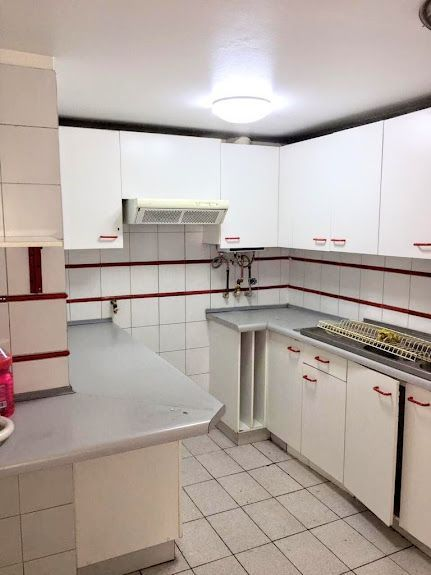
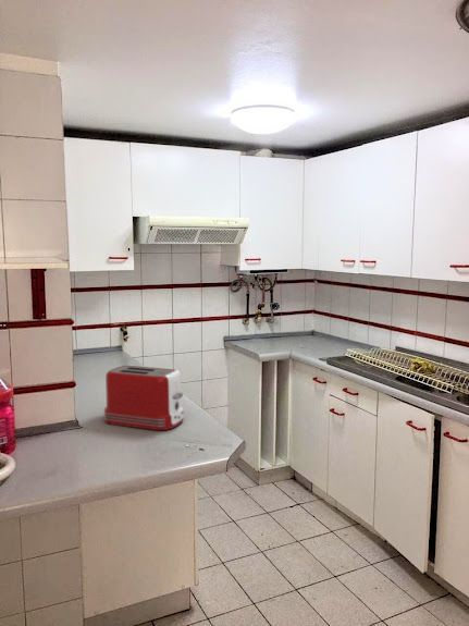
+ toaster (144, 395)
